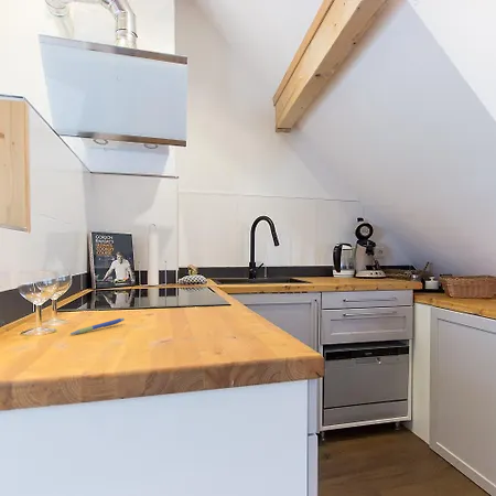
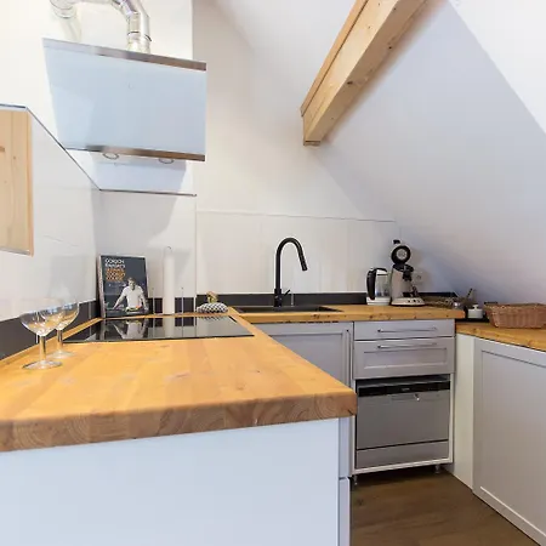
- pen (98, 325)
